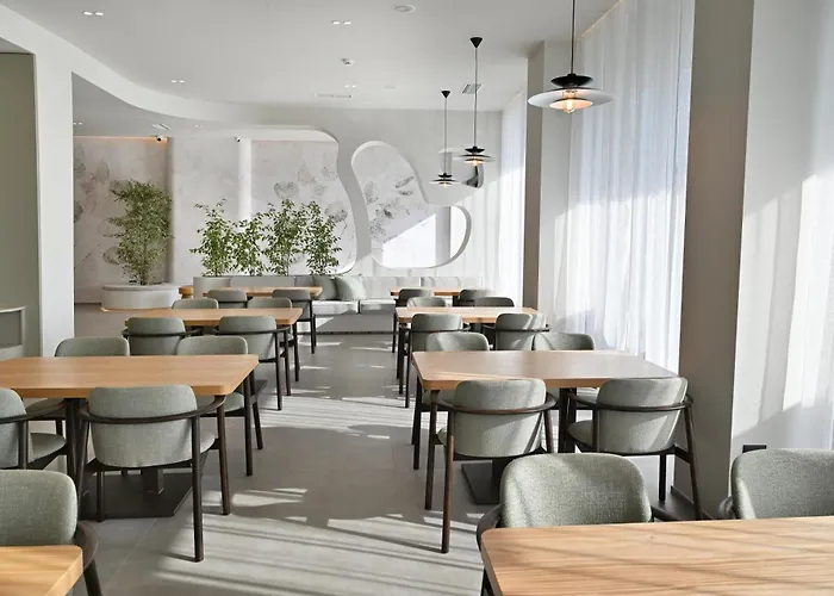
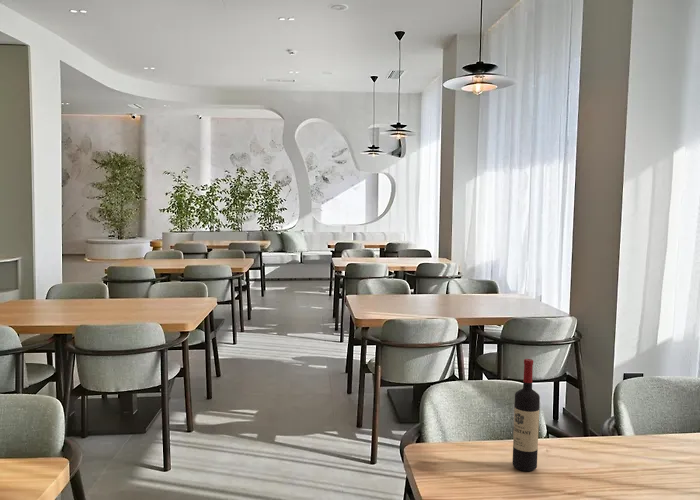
+ wine bottle (526, 413)
